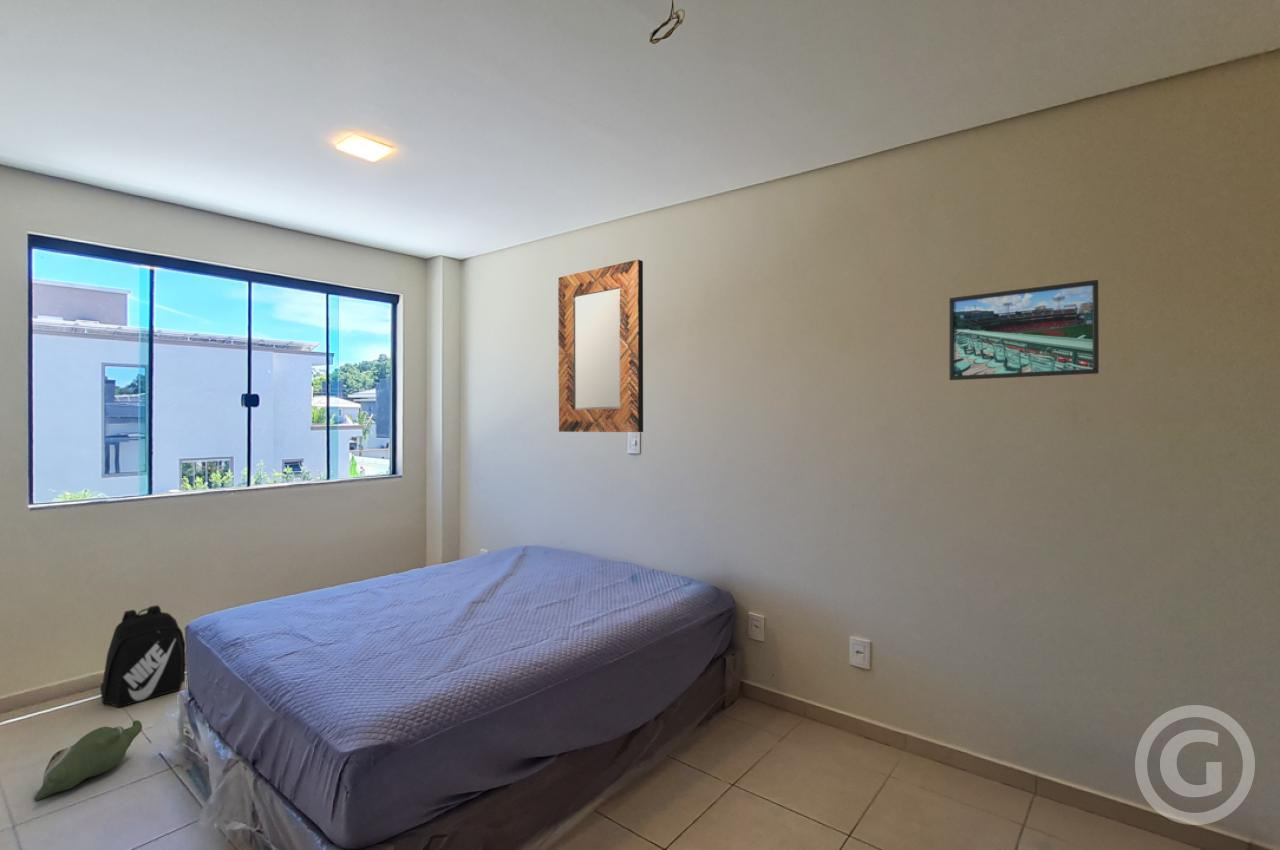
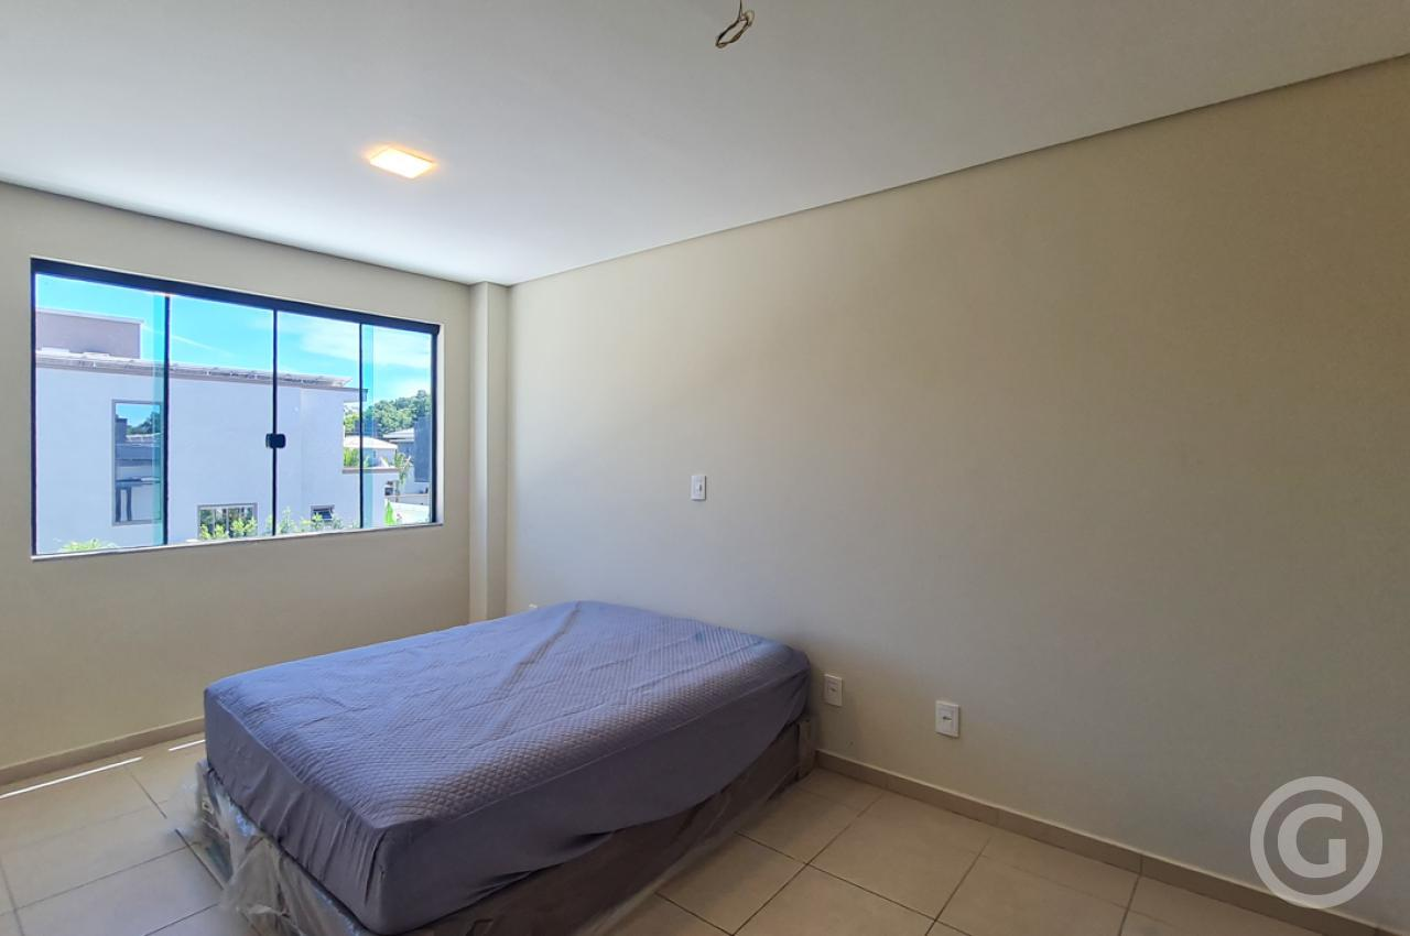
- backpack (143, 648)
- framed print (1019, 333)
- home mirror (598, 350)
- plush toy (89, 754)
